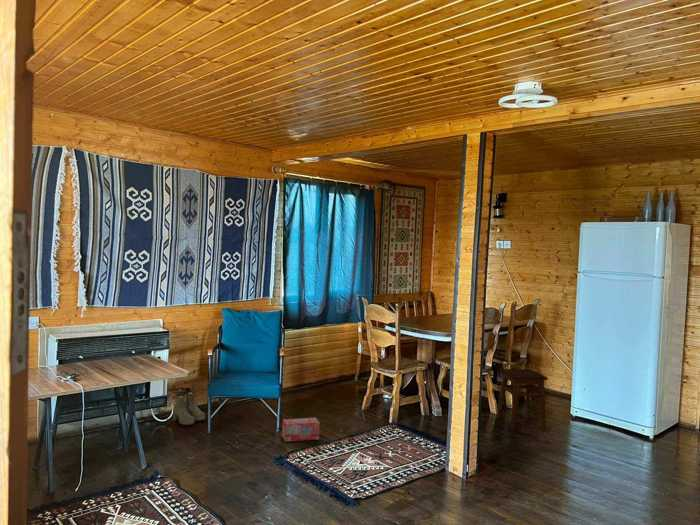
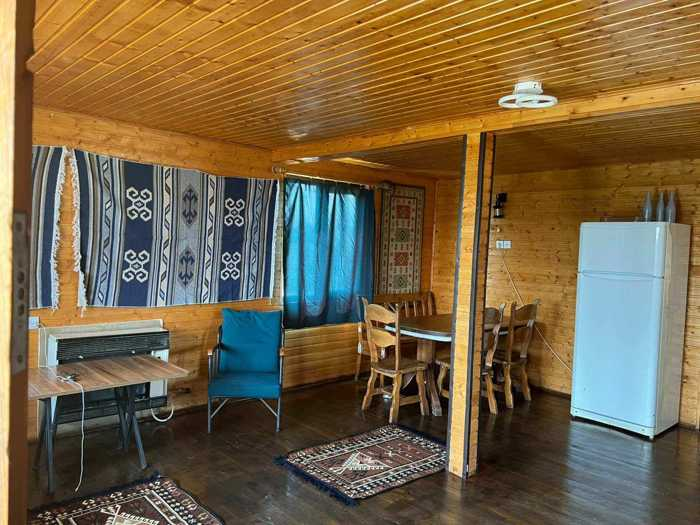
- boots (188, 407)
- box (300, 429)
- stool (521, 395)
